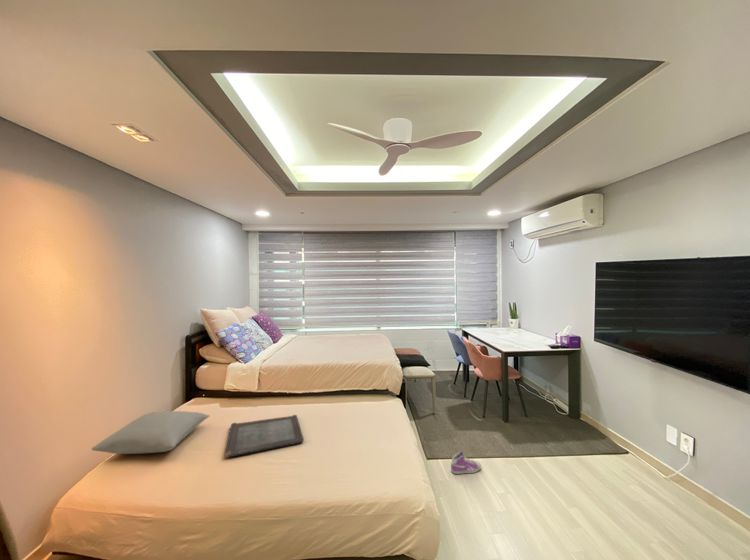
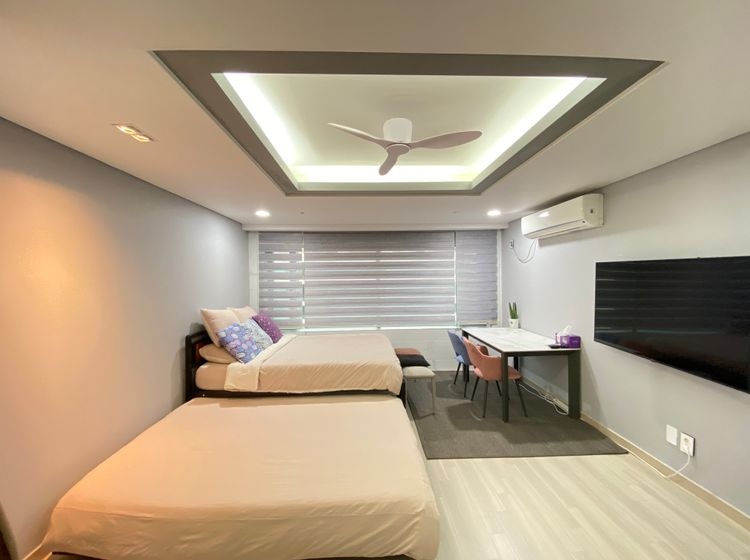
- serving tray (265, 433)
- sneaker (466, 461)
- pillow (157, 430)
